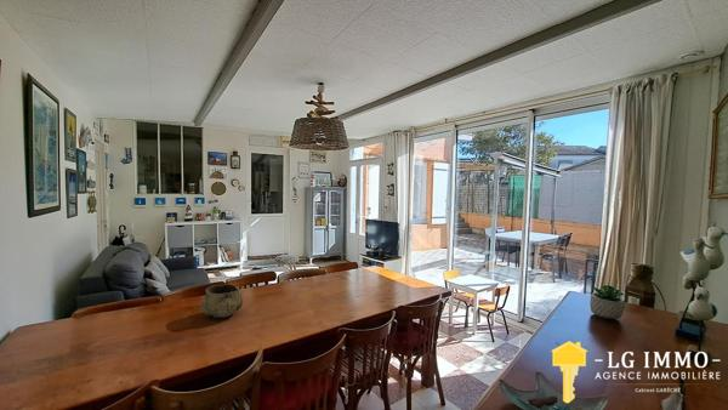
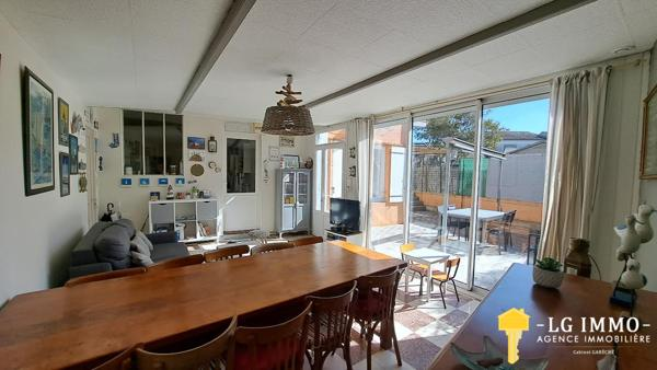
- decorative bowl (222, 301)
